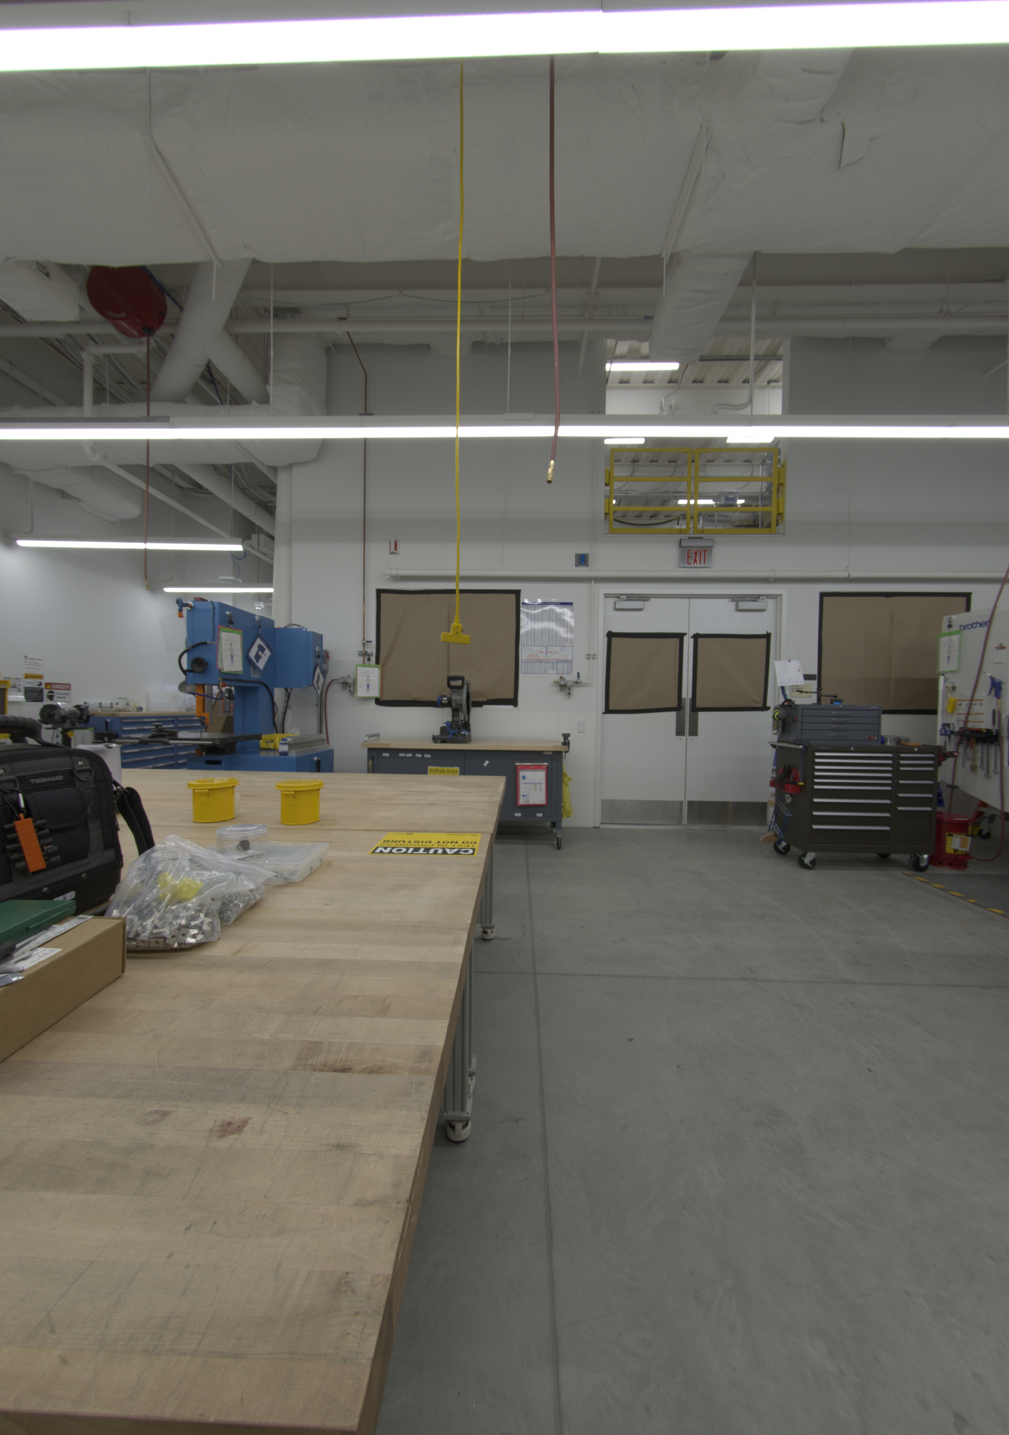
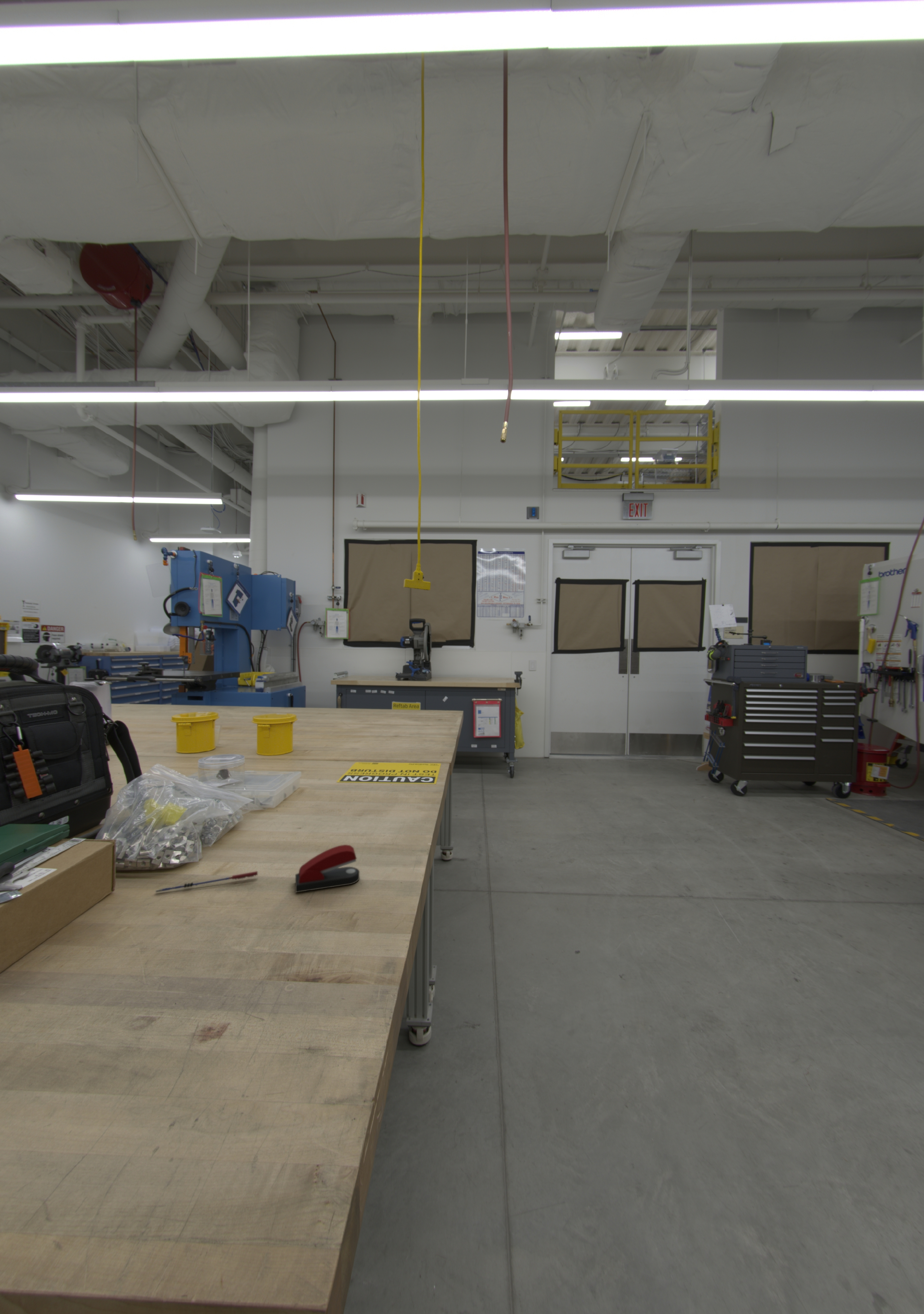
+ stapler (328, 866)
+ pen (208, 881)
